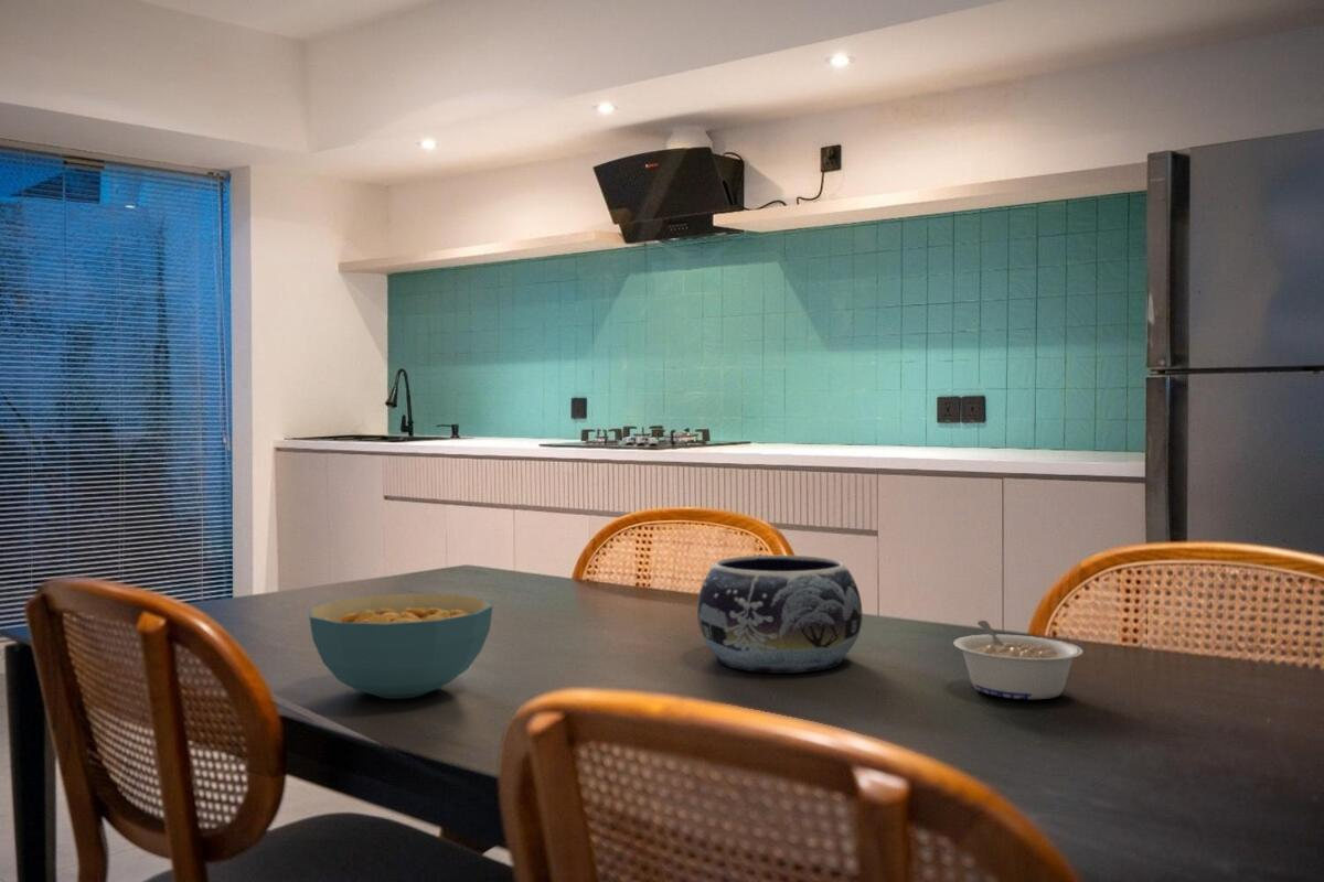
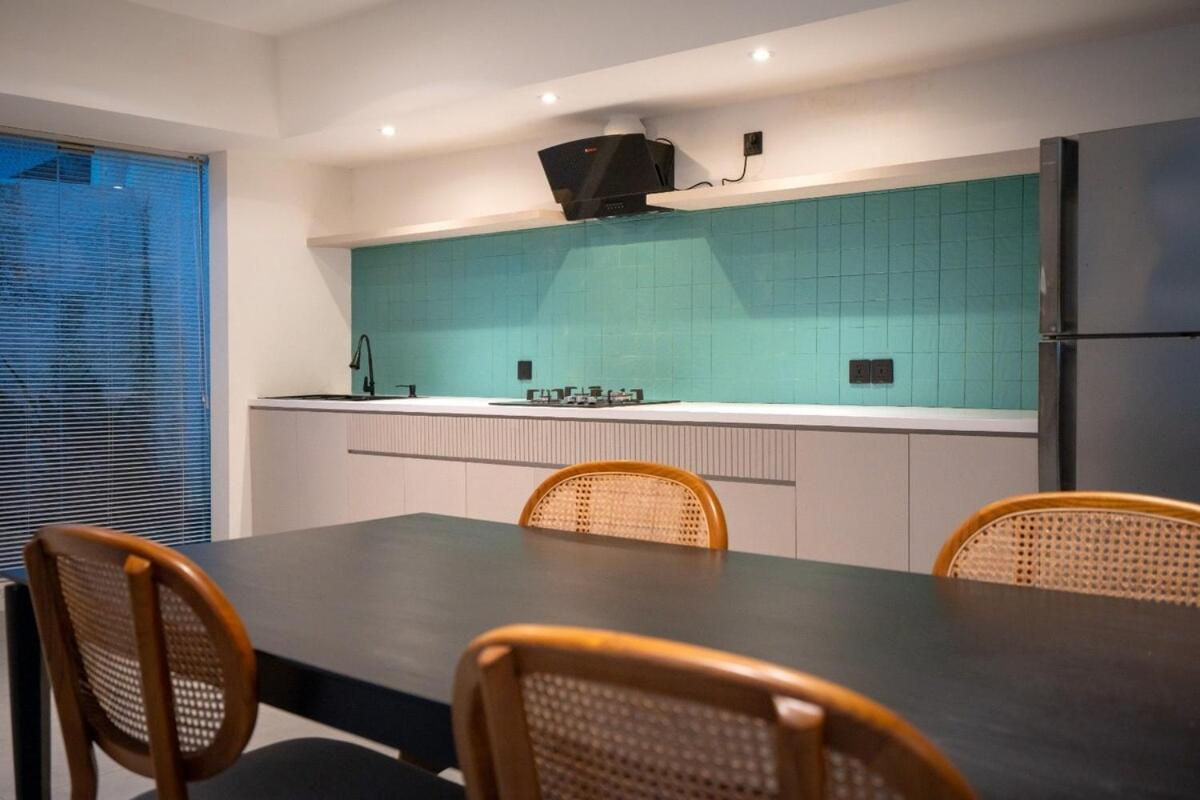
- cereal bowl (401, 650)
- legume (1012, 662)
- decorative bowl (779, 611)
